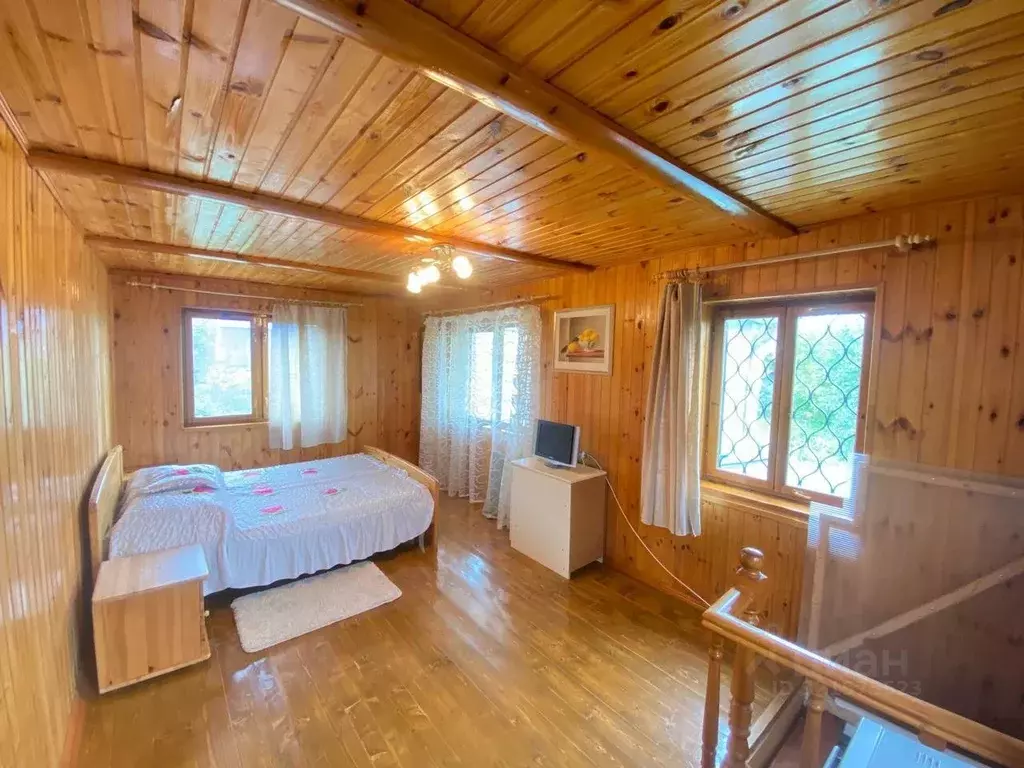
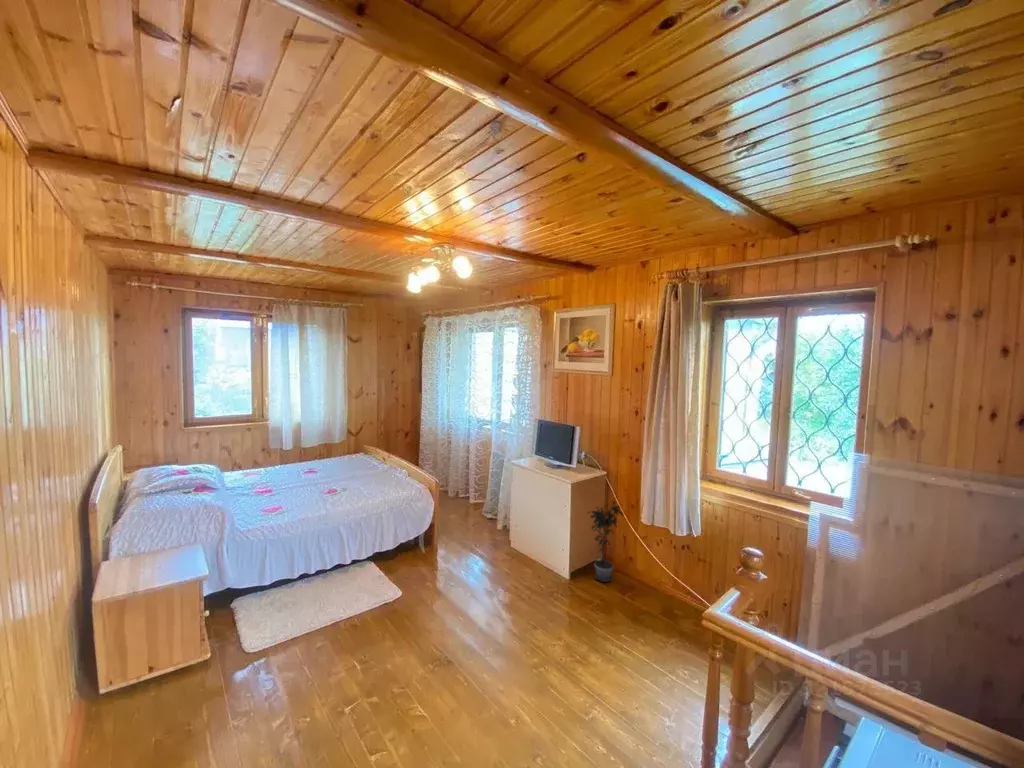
+ potted plant (605, 540)
